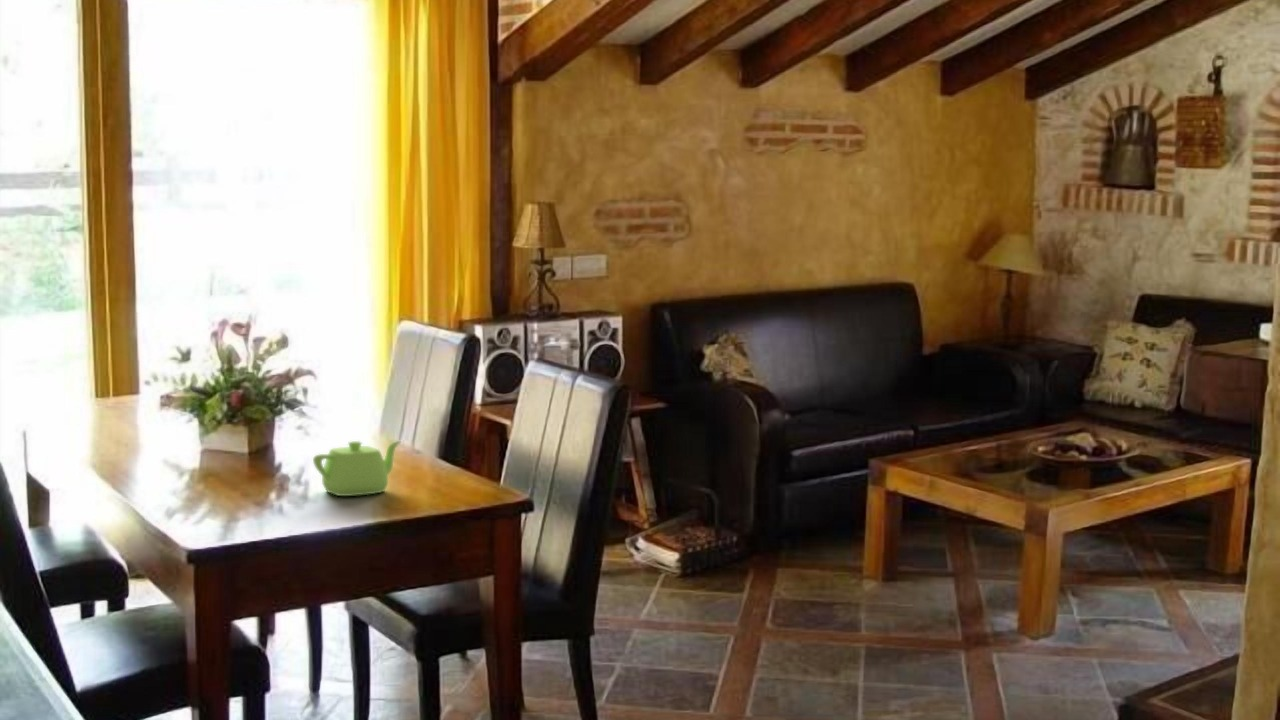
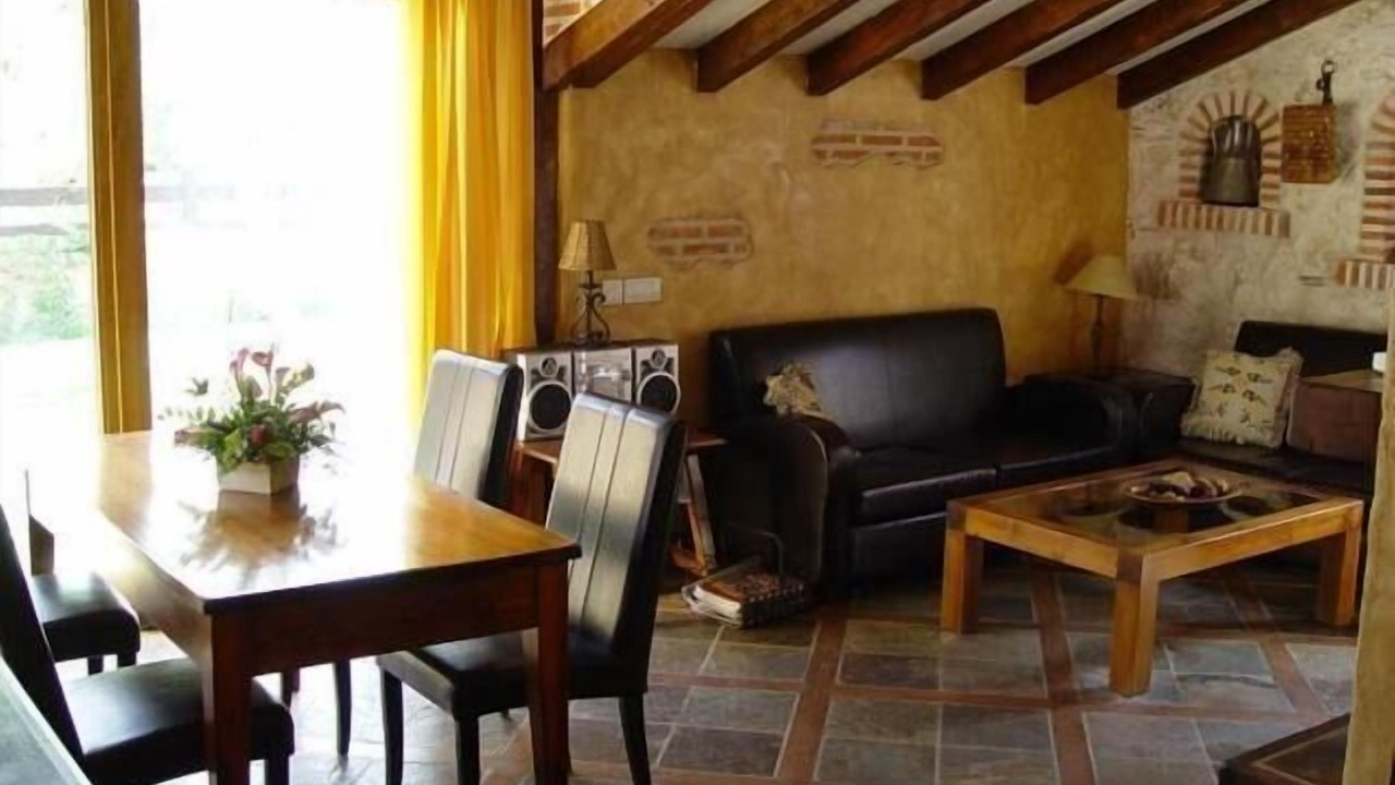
- teapot (358, 465)
